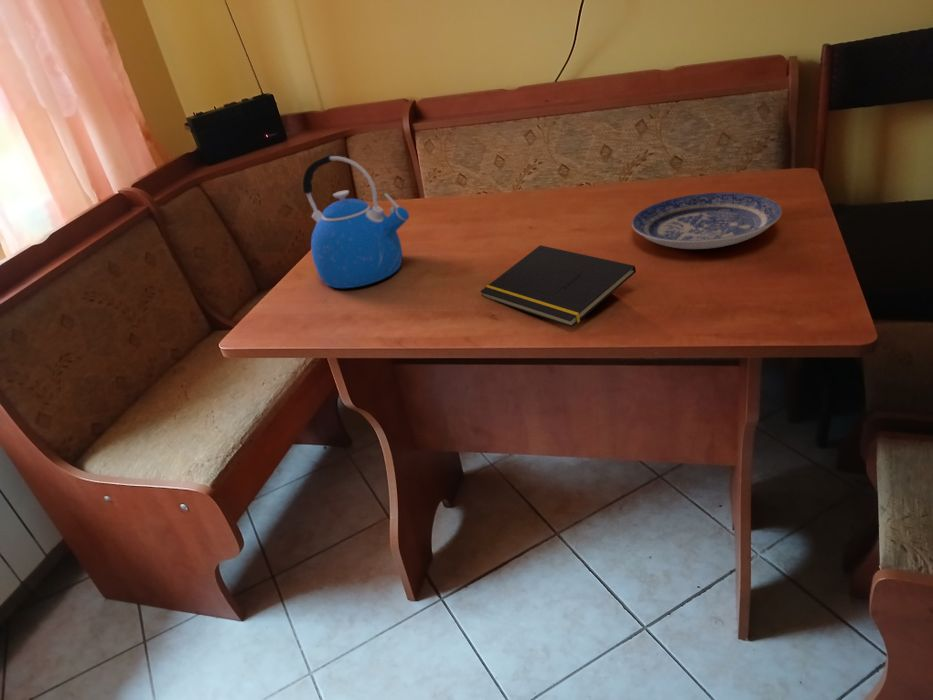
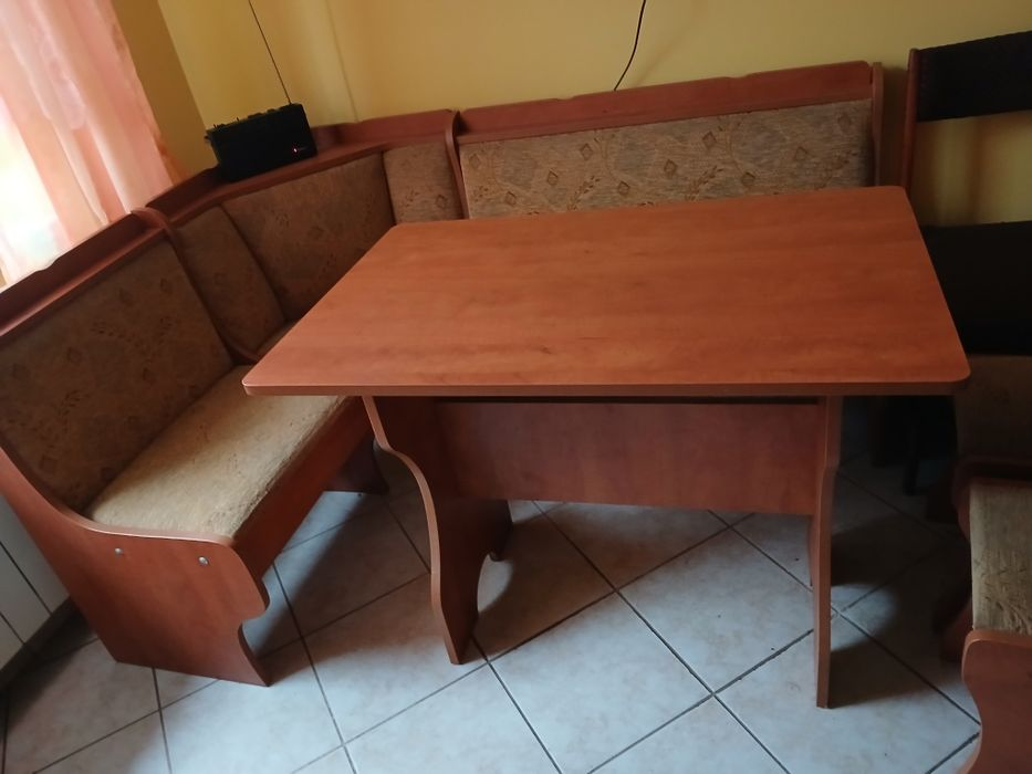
- plate (704, 224)
- notepad (554, 282)
- kettle (356, 215)
